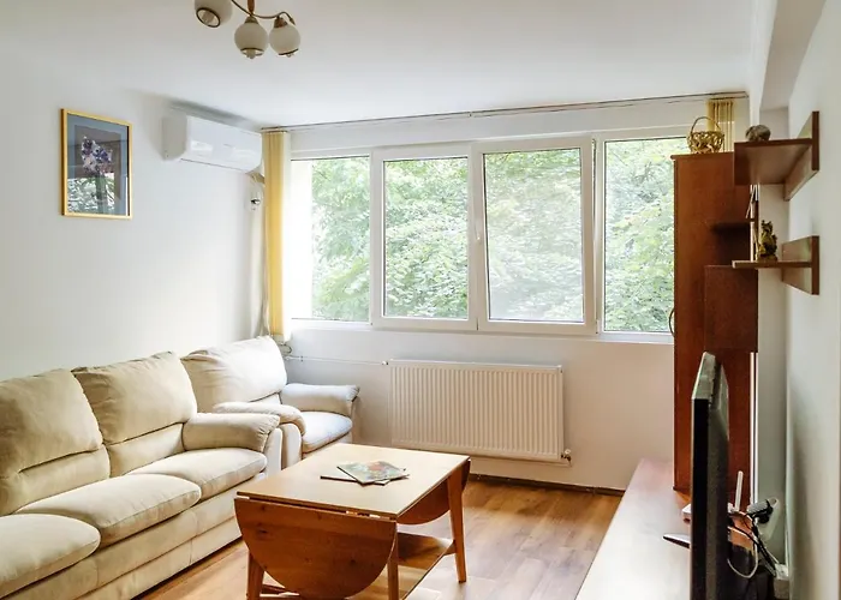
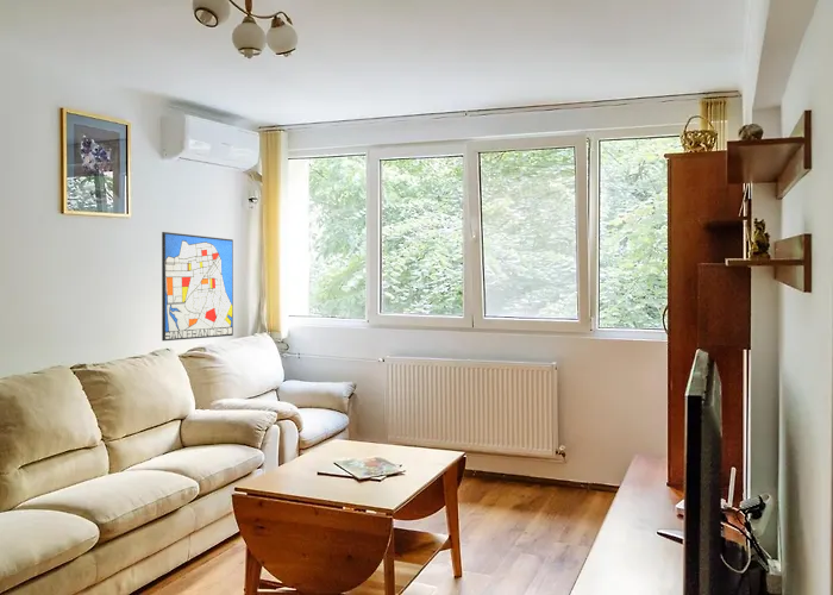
+ wall art (199, 287)
